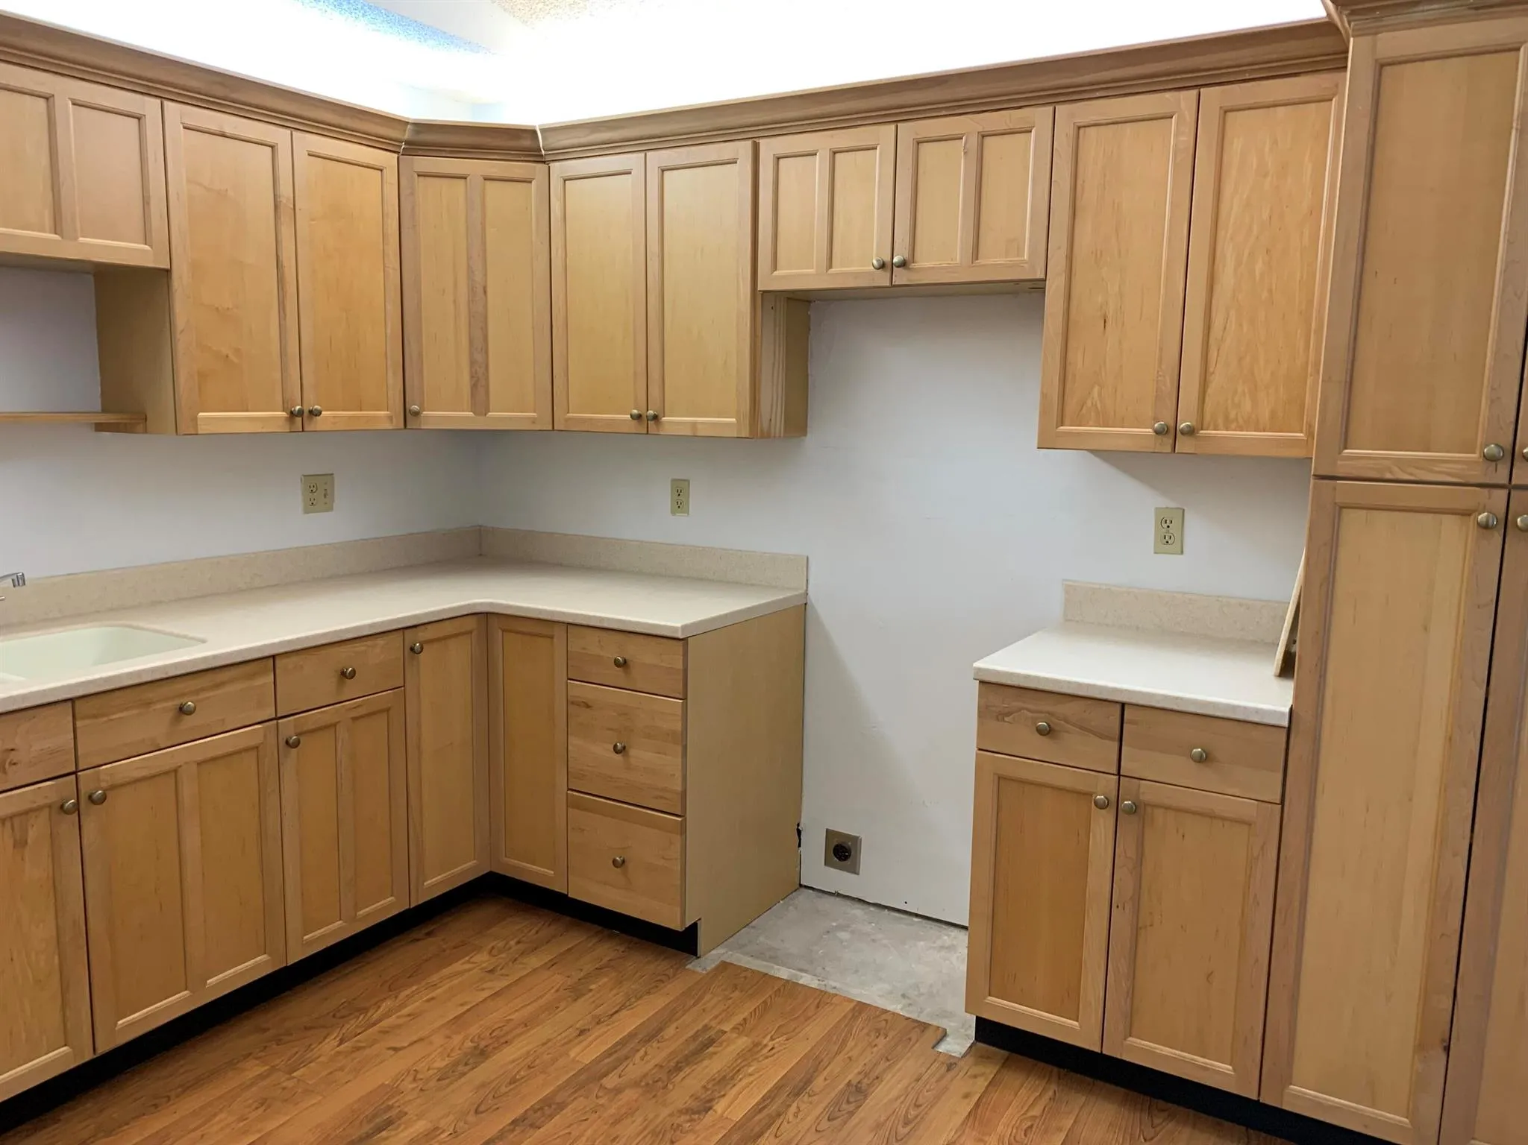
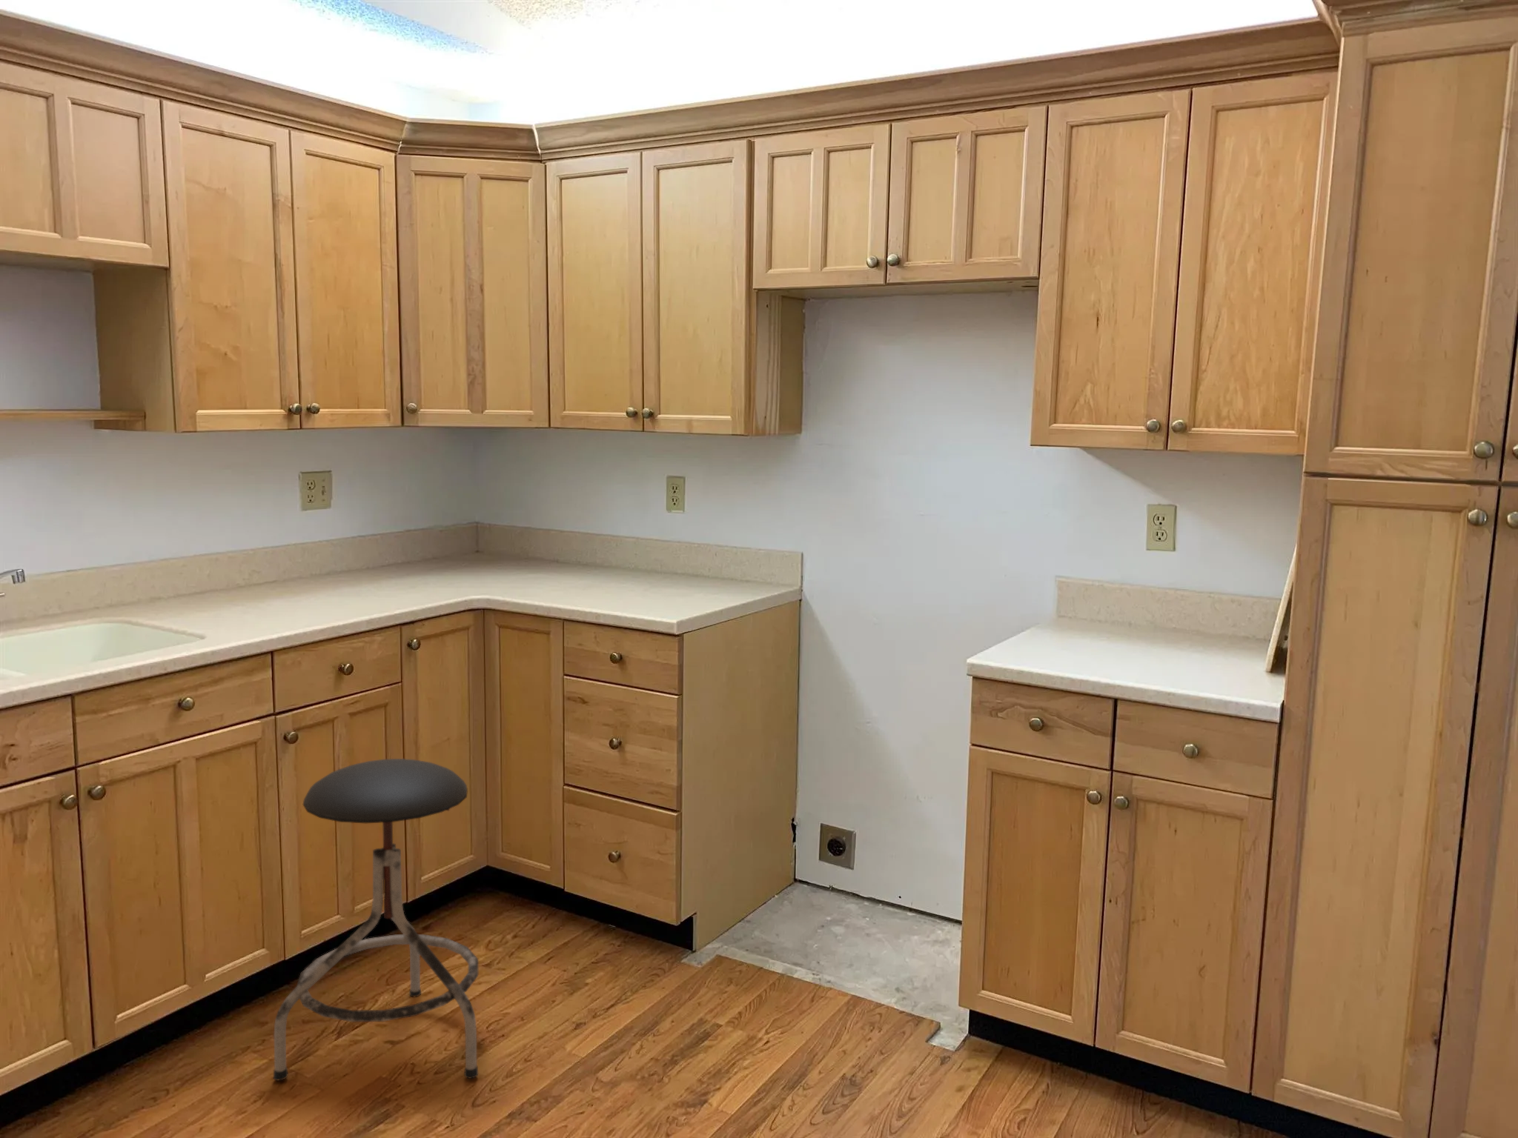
+ stool (391, 904)
